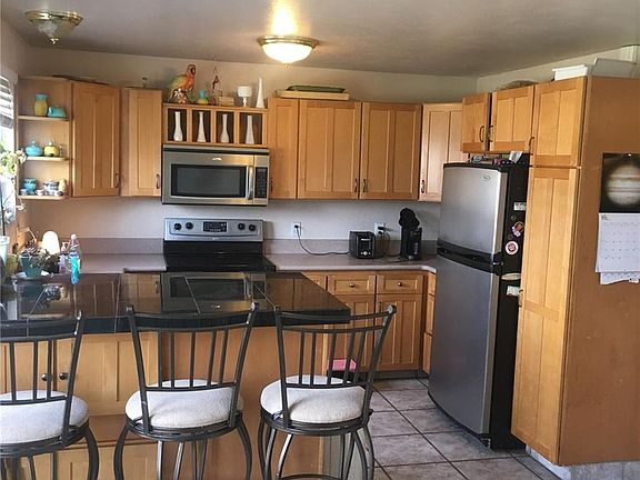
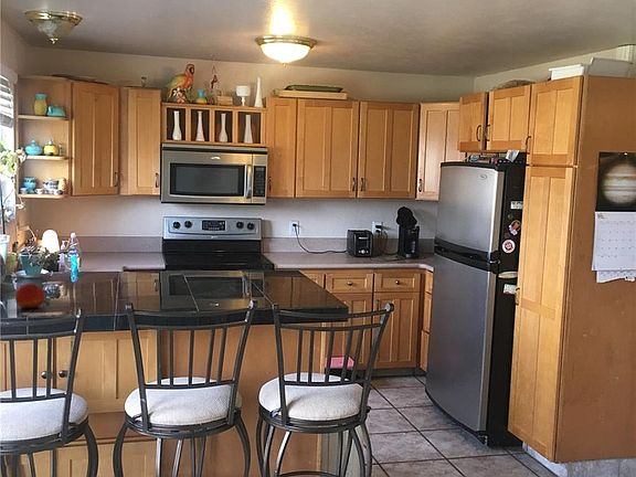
+ fruit (30, 295)
